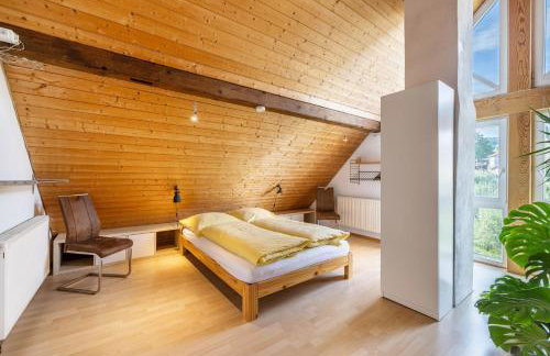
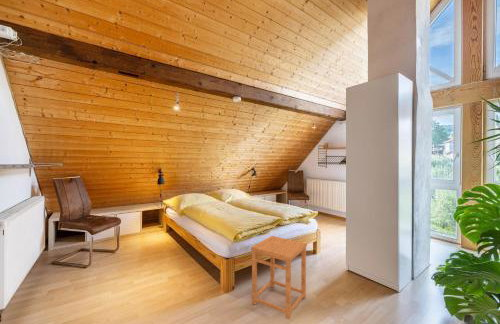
+ side table (279, 268)
